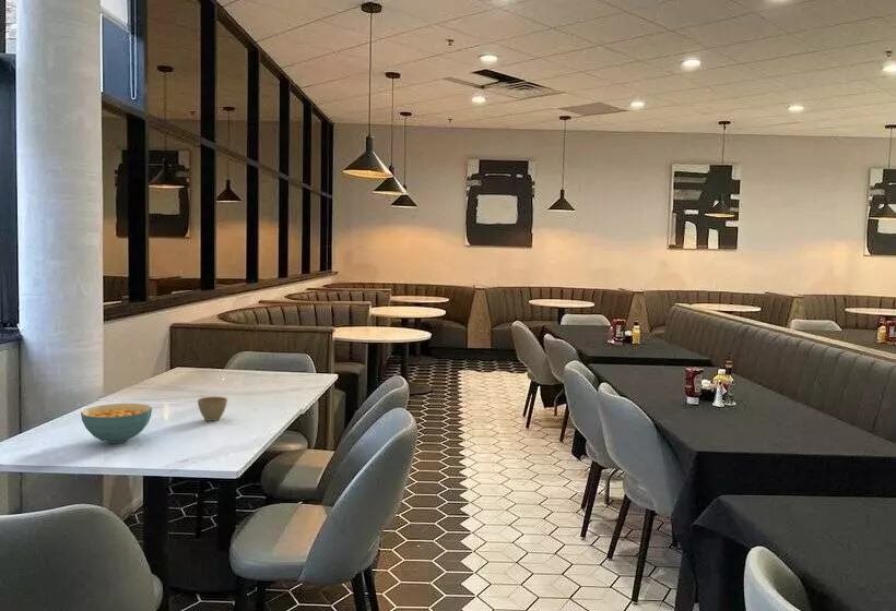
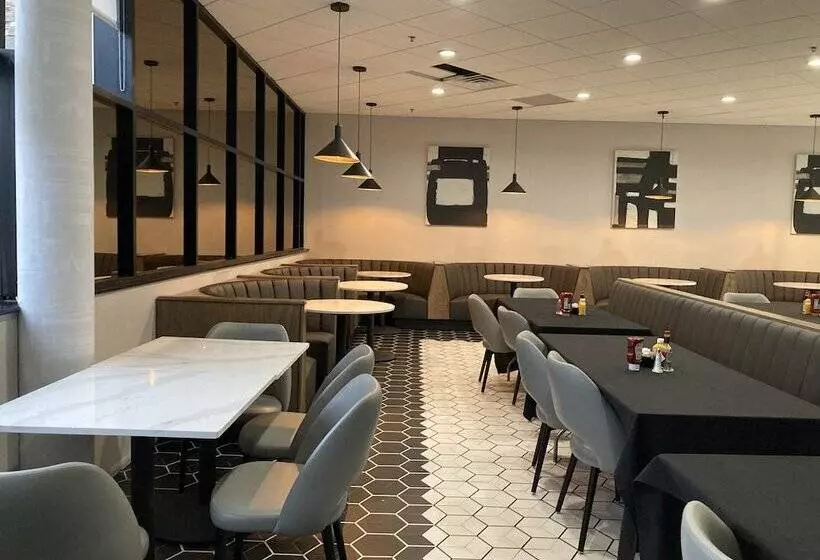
- cereal bowl (117, 424)
- flower pot (212, 409)
